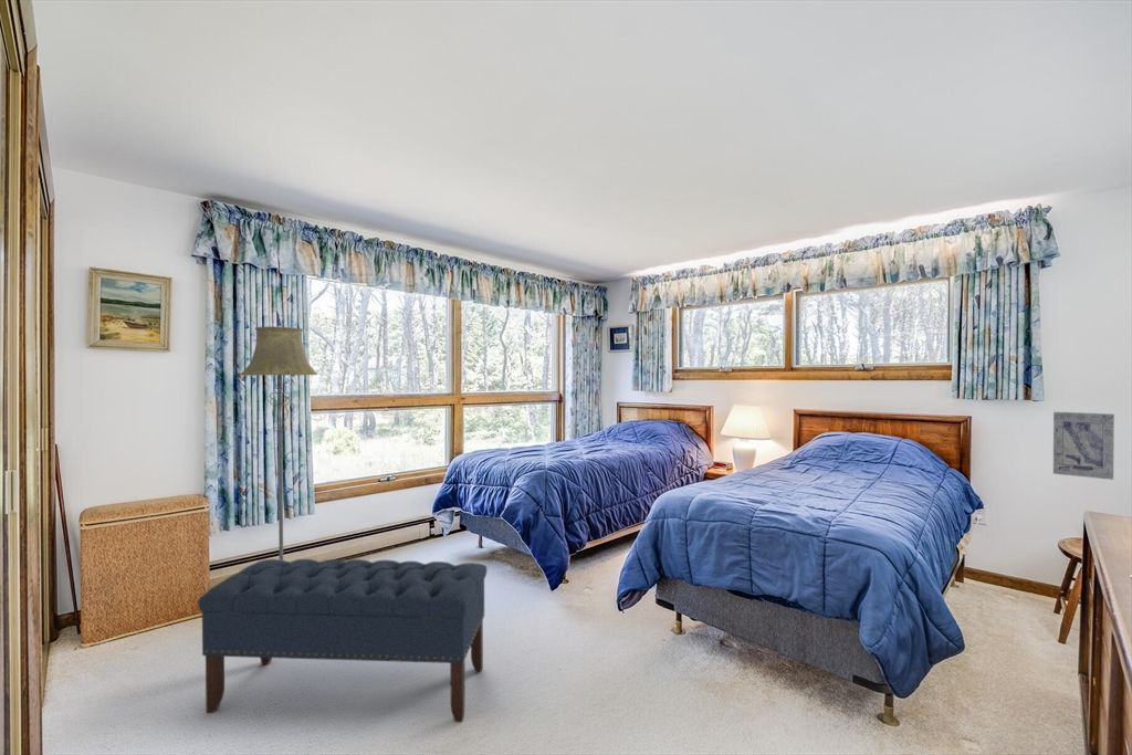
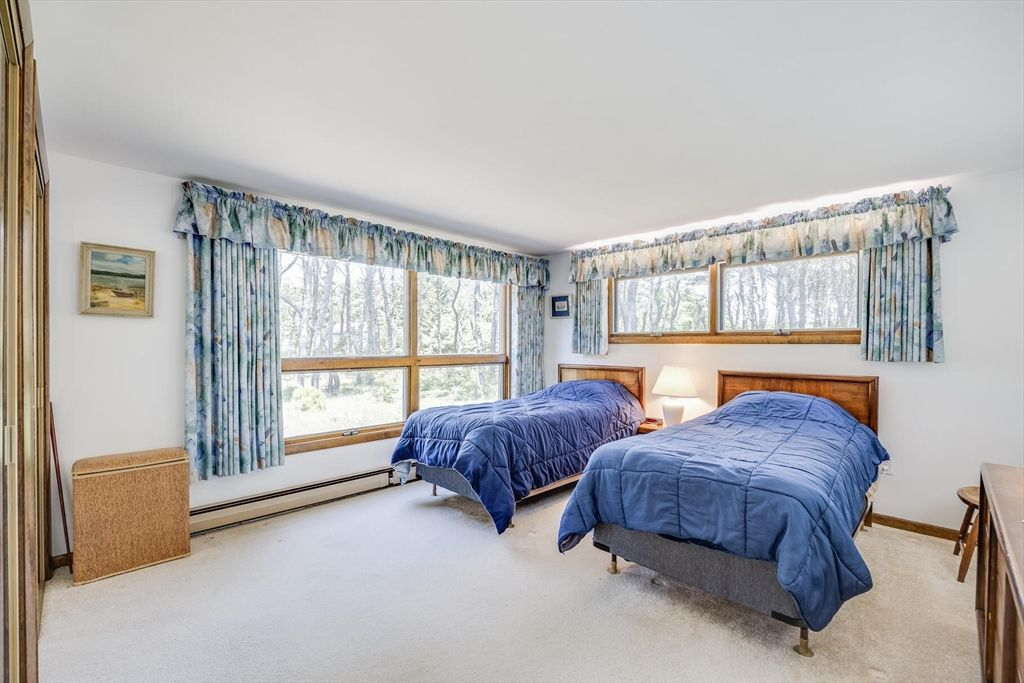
- bench (354, 630)
- wall art (1082, 444)
- floor lamp (280, 459)
